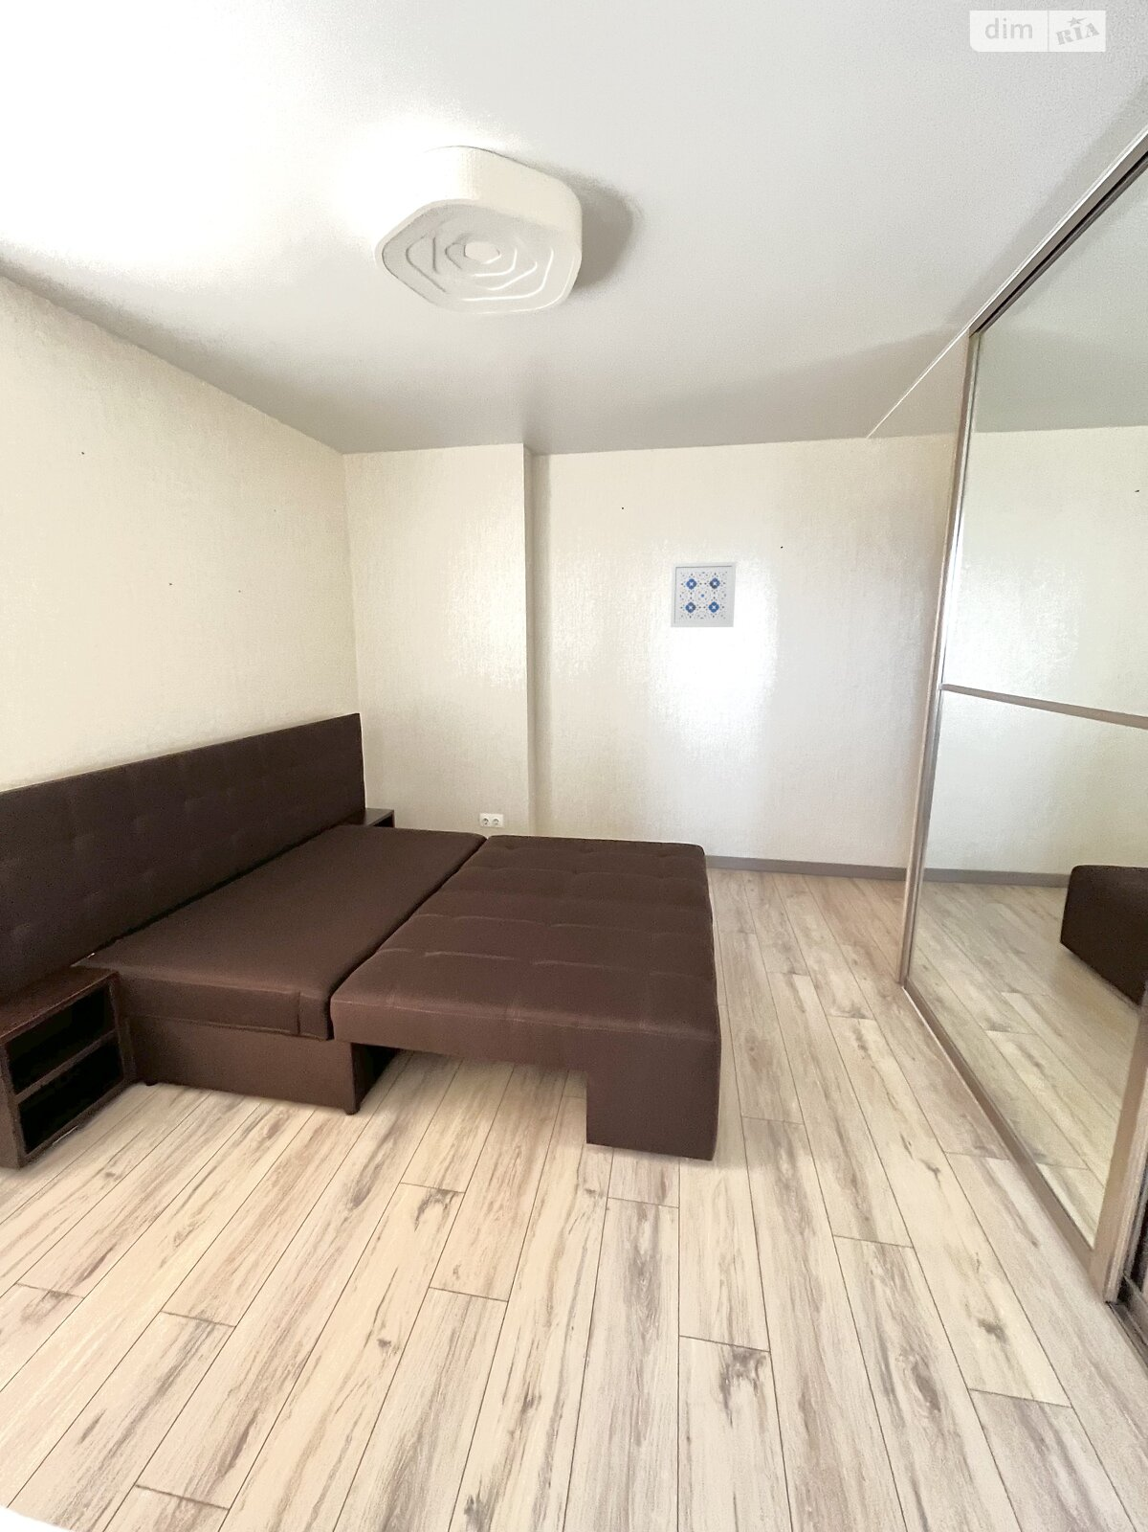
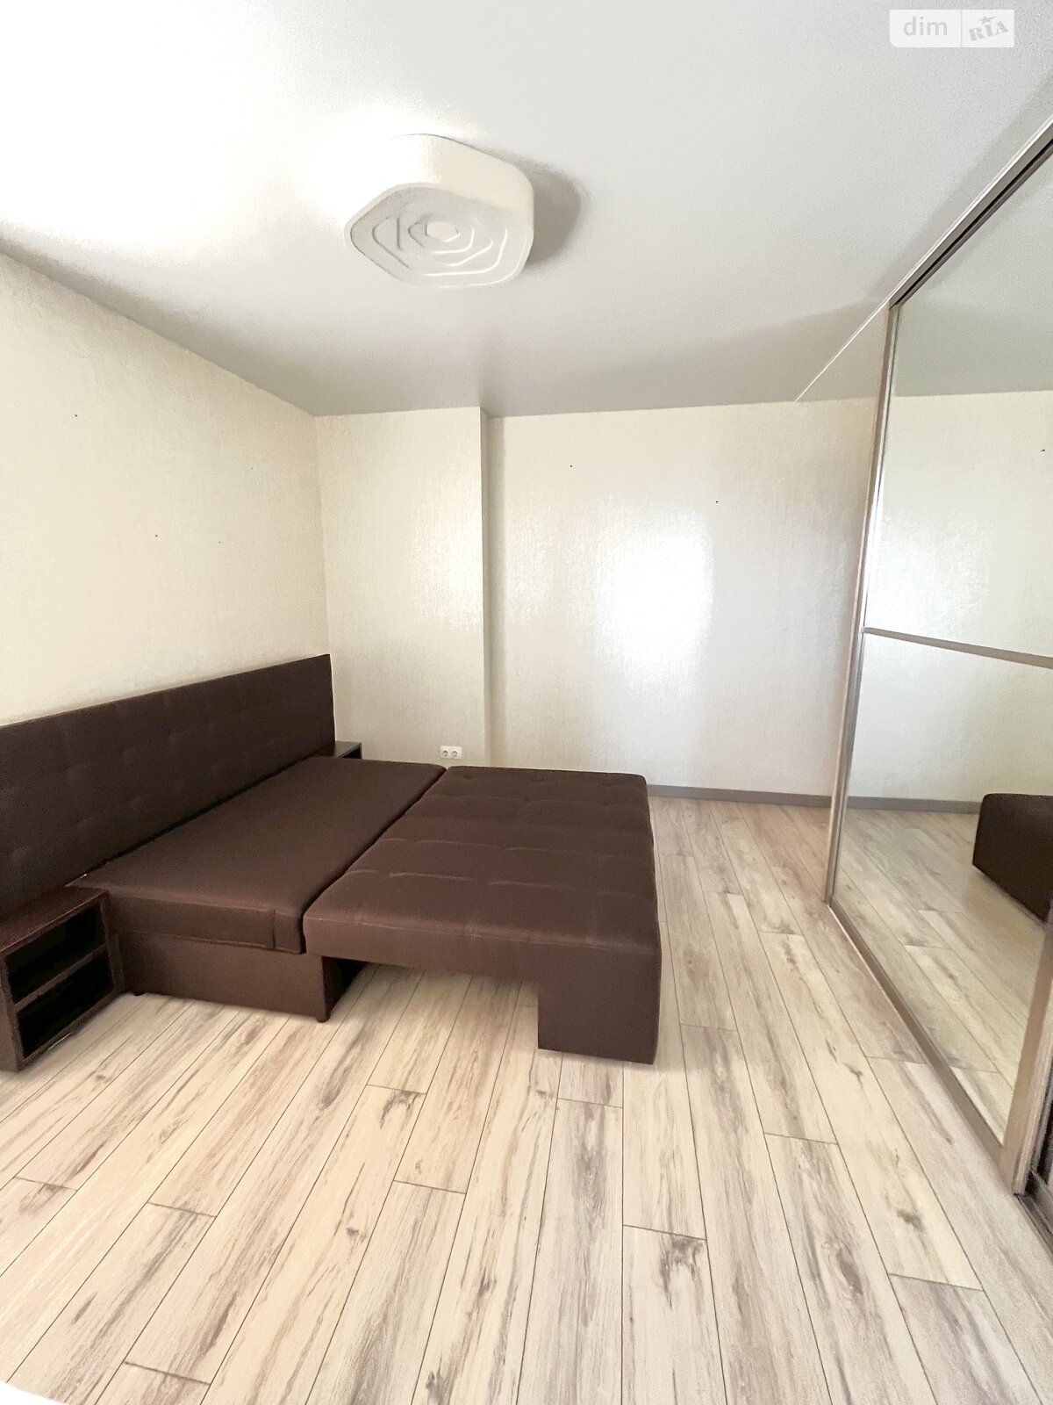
- wall art (702, 595)
